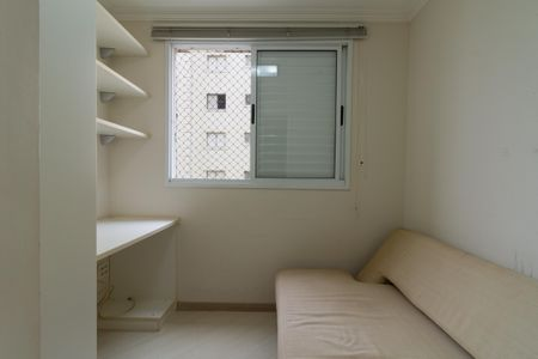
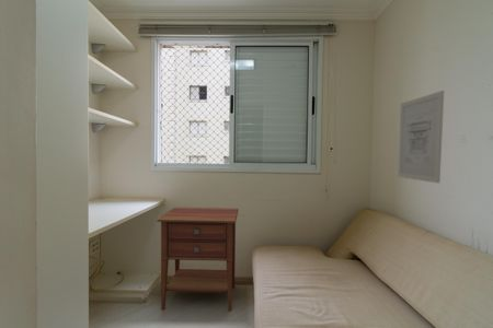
+ wall art (417, 139)
+ nightstand (200, 255)
